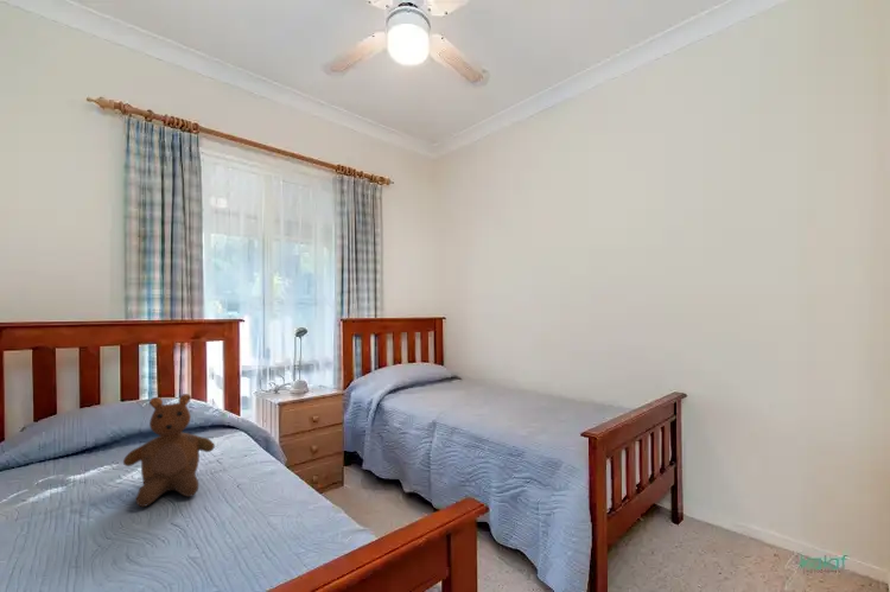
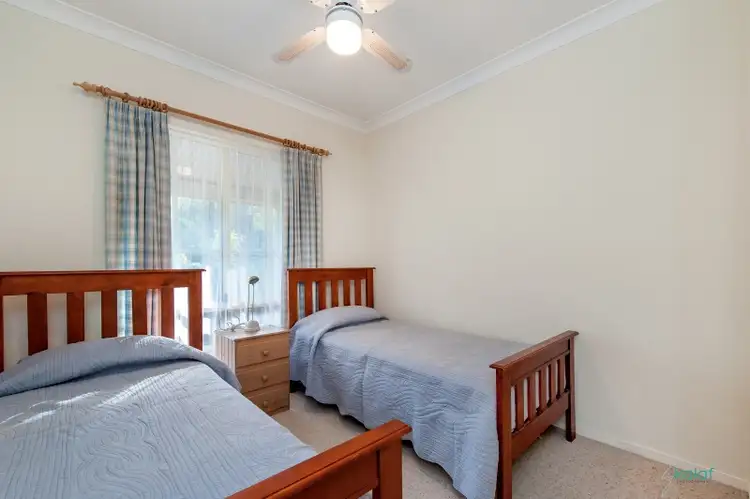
- teddy bear (170, 445)
